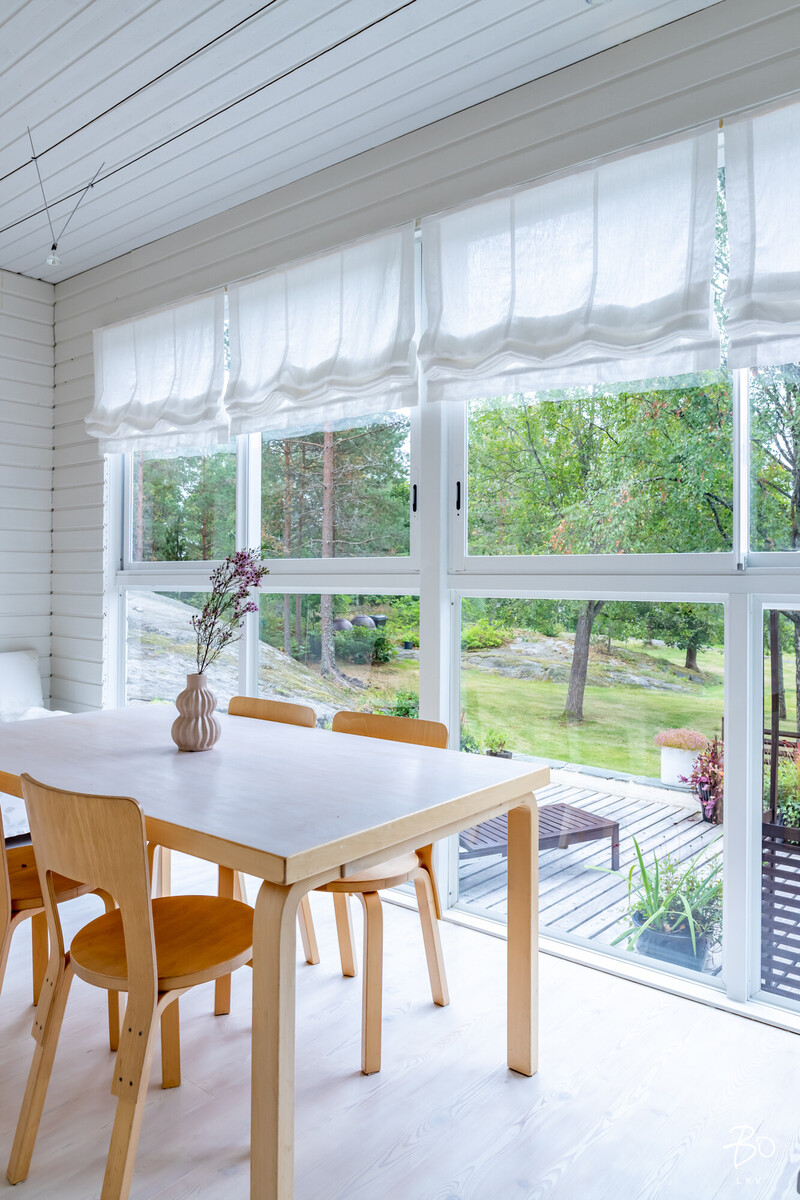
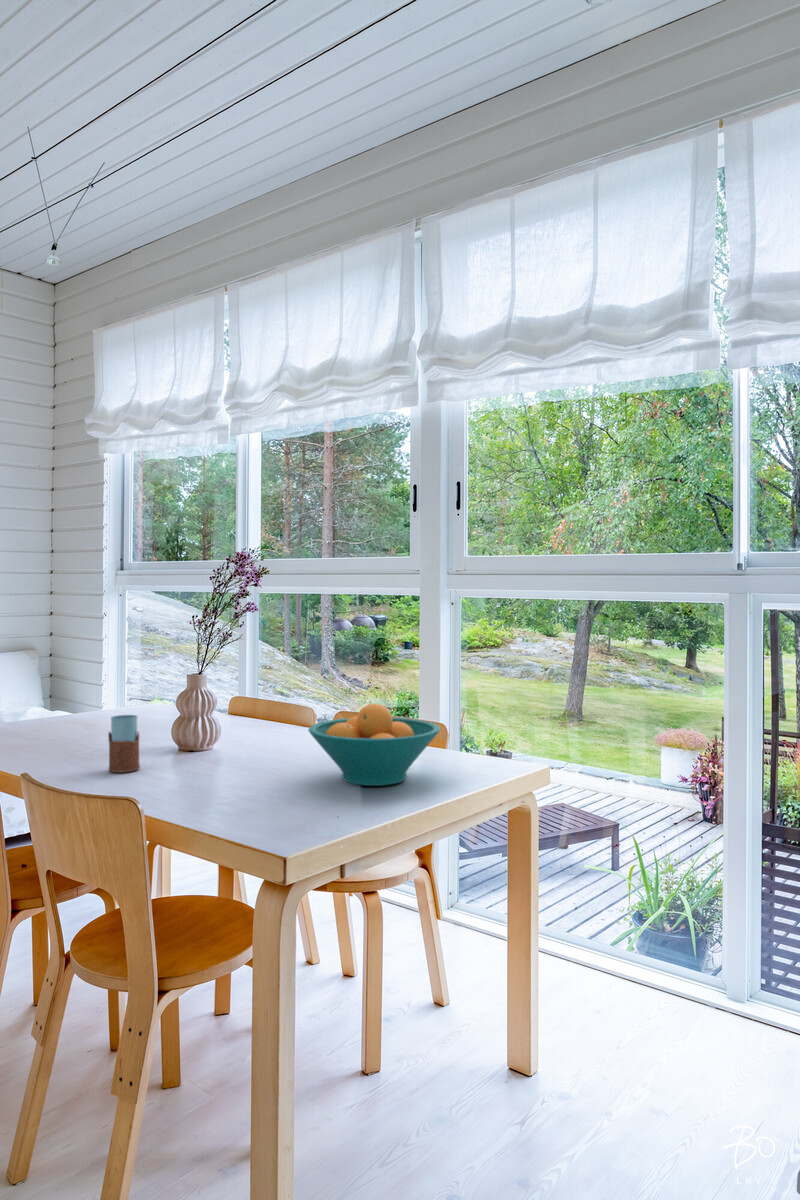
+ fruit bowl (374, 741)
+ drinking glass (122, 744)
